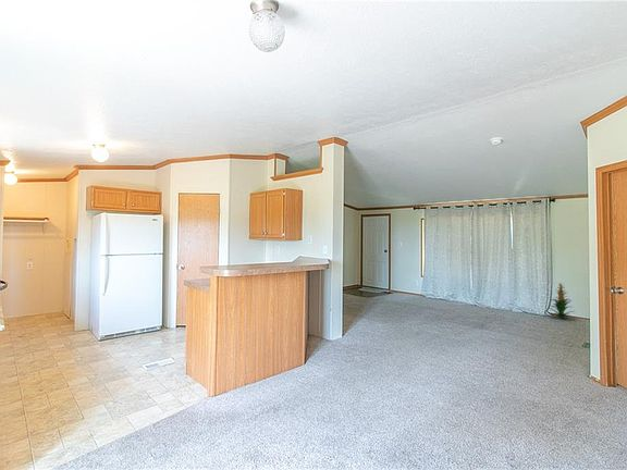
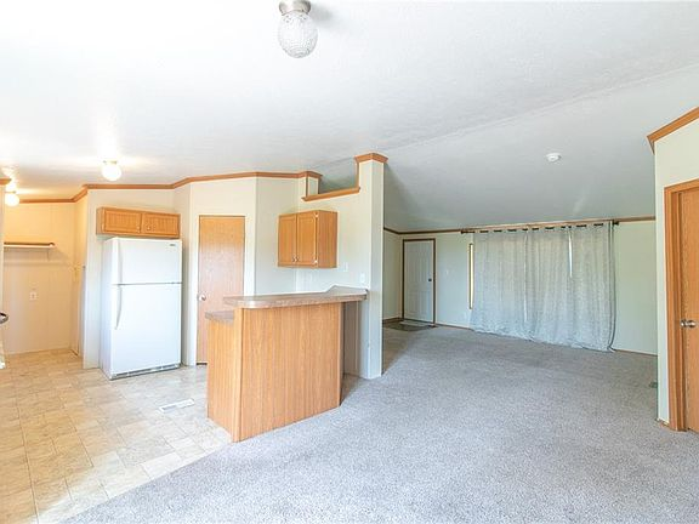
- indoor plant (561, 299)
